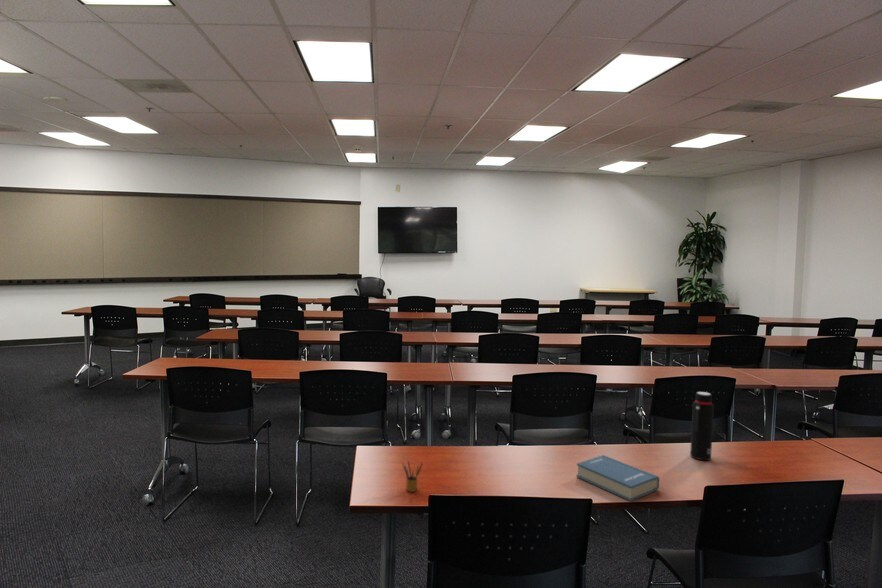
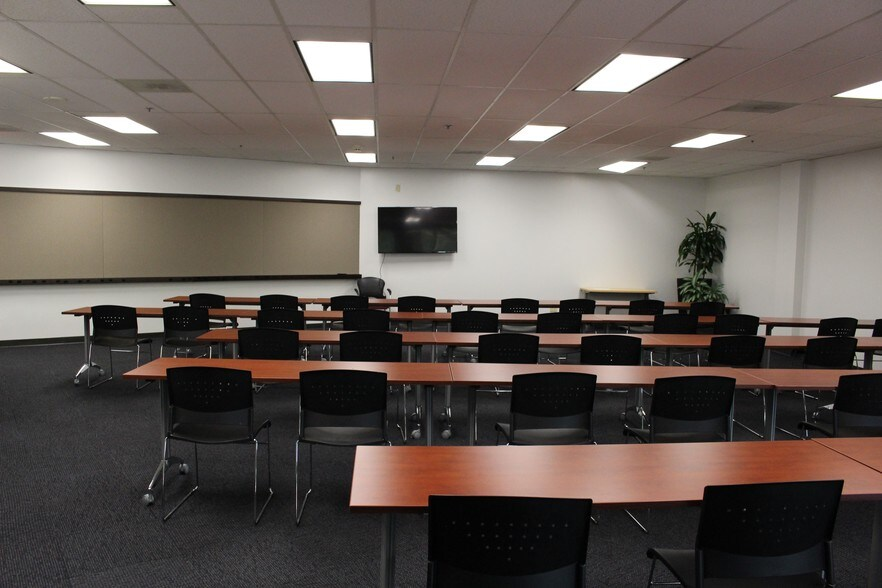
- pencil box (412, 475)
- water bottle (701, 425)
- hardback book (616, 476)
